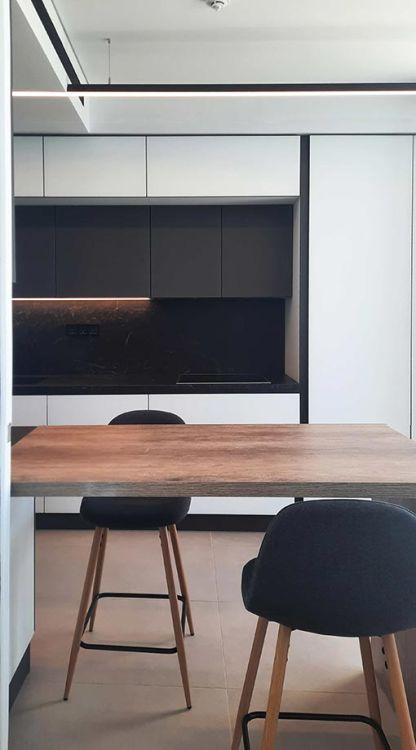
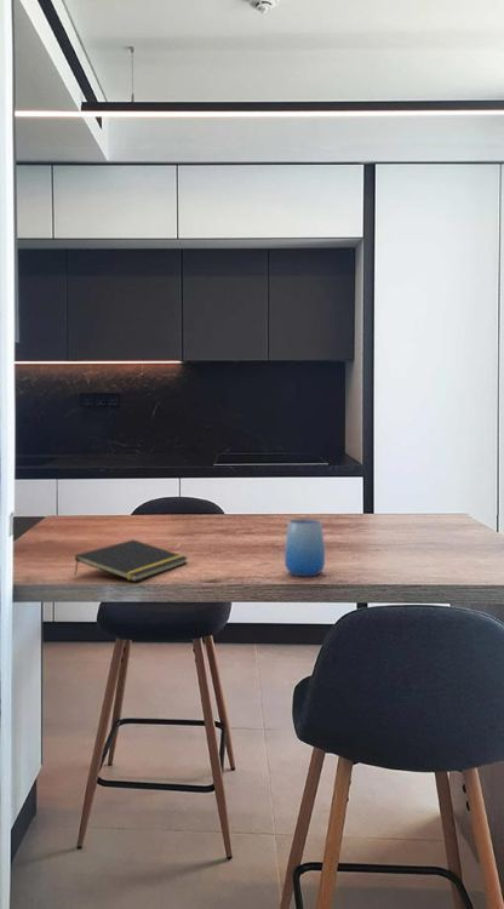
+ cup (304, 547)
+ notepad (133, 559)
